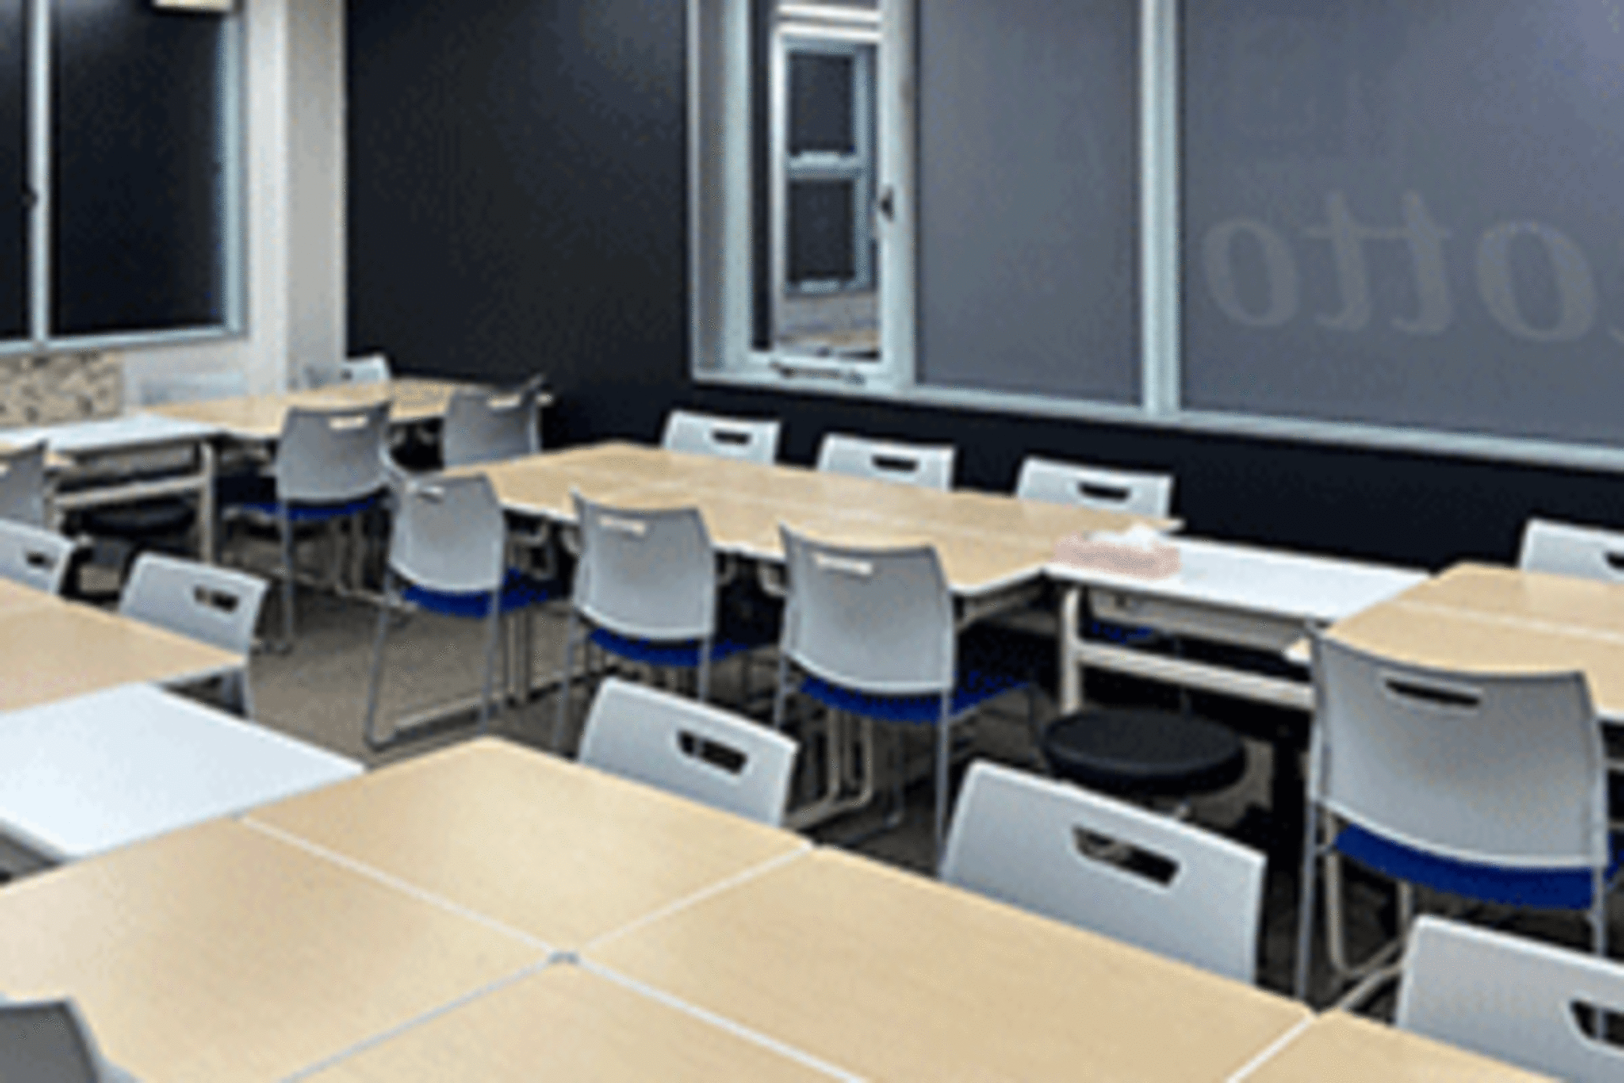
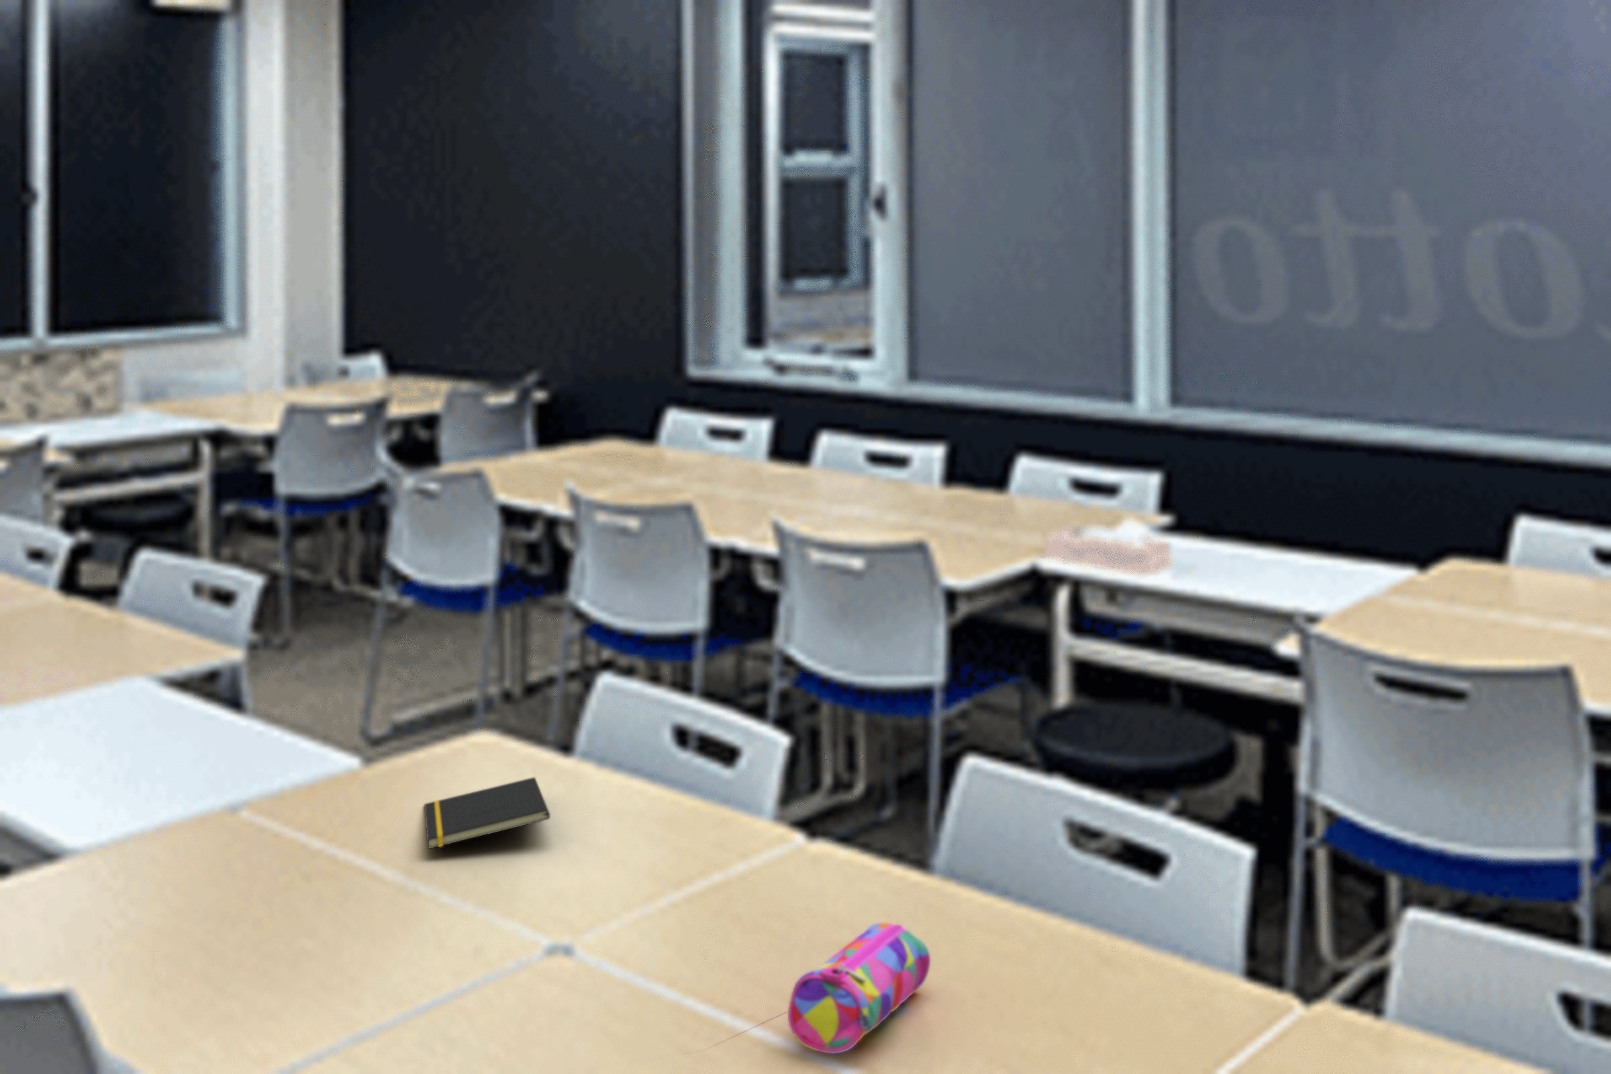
+ pencil case (861, 983)
+ notepad (484, 810)
